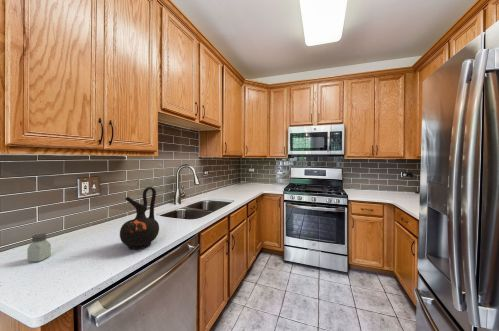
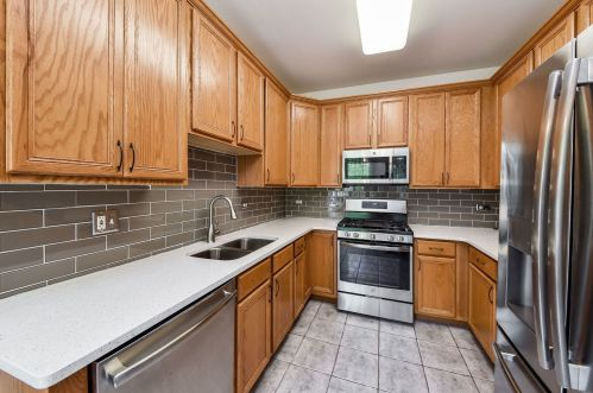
- saltshaker (39, 247)
- ceramic jug (140, 216)
